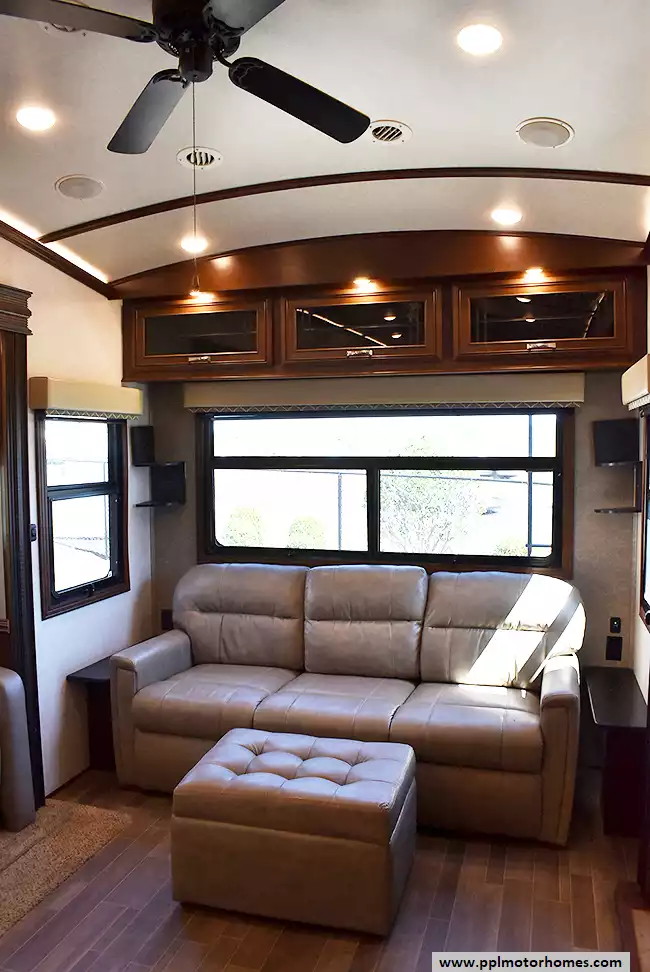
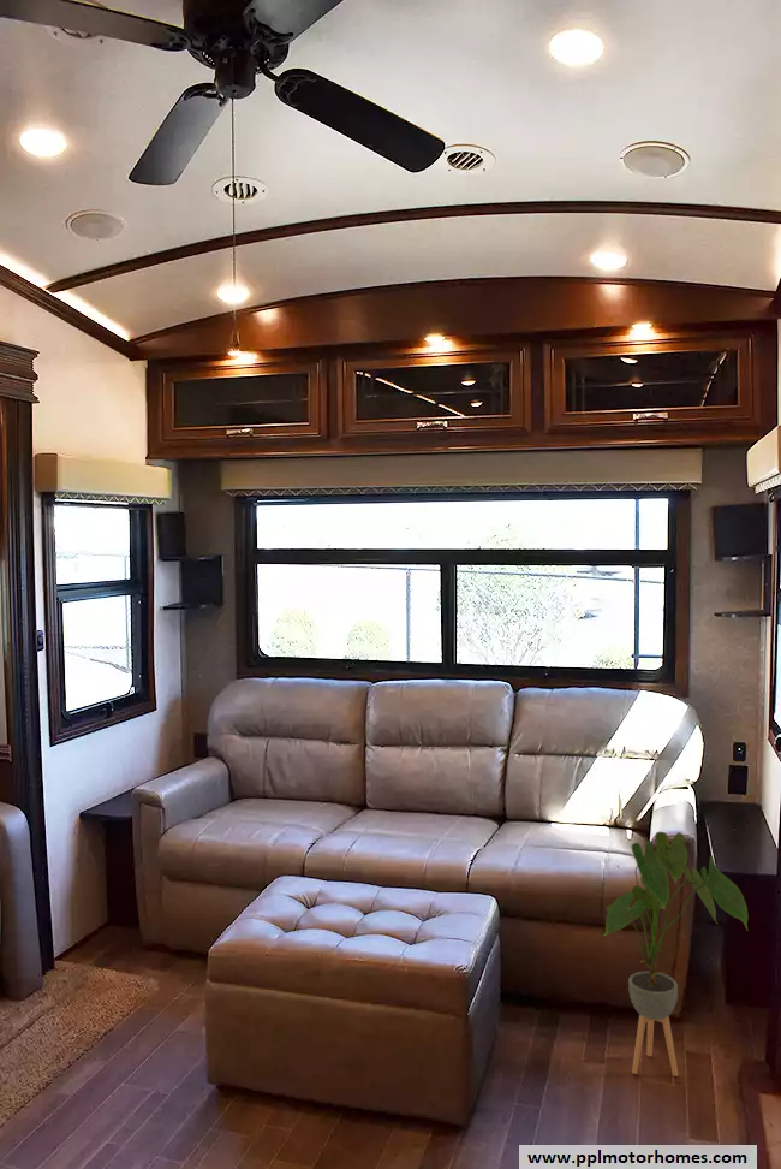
+ house plant (661, 951)
